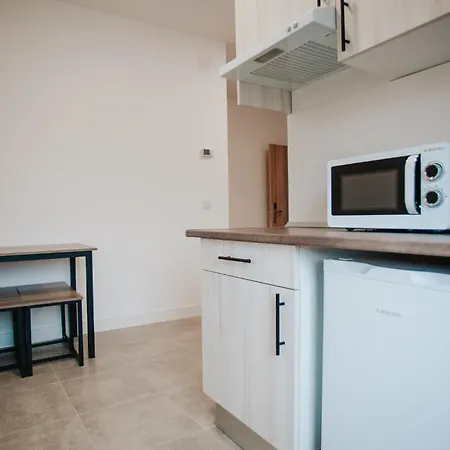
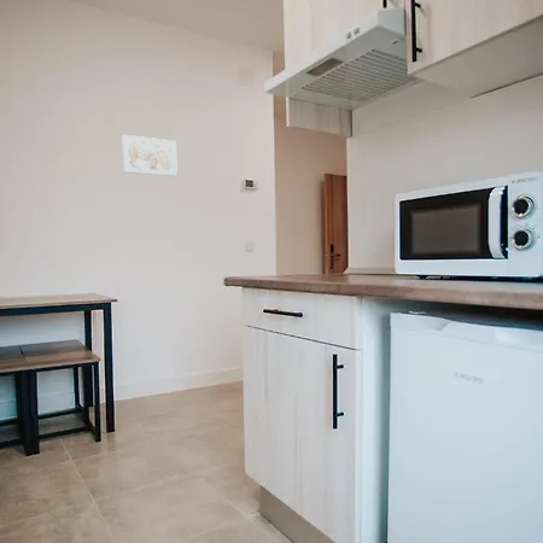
+ wall art (150, 156)
